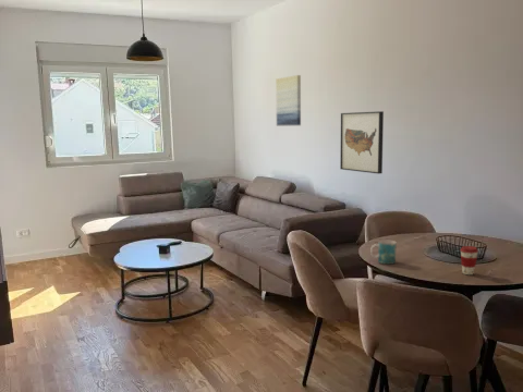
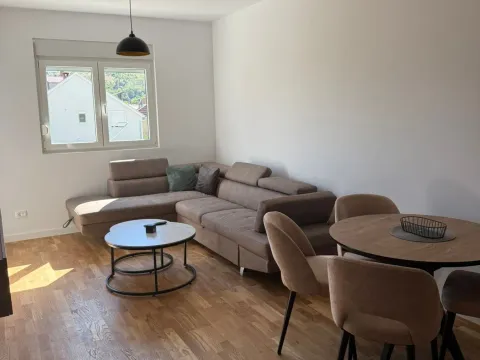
- mug (382, 252)
- wall art (288, 101)
- coffee cup (469, 260)
- wall art (360, 142)
